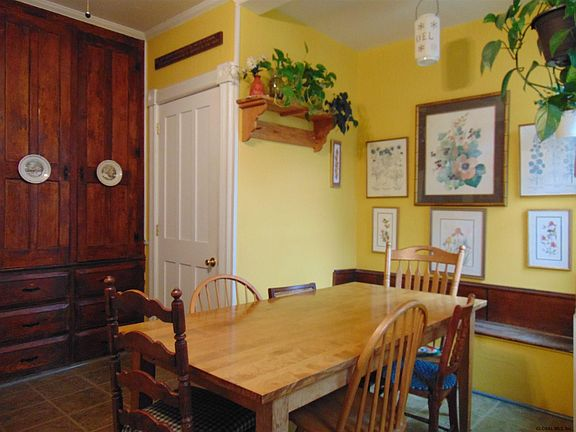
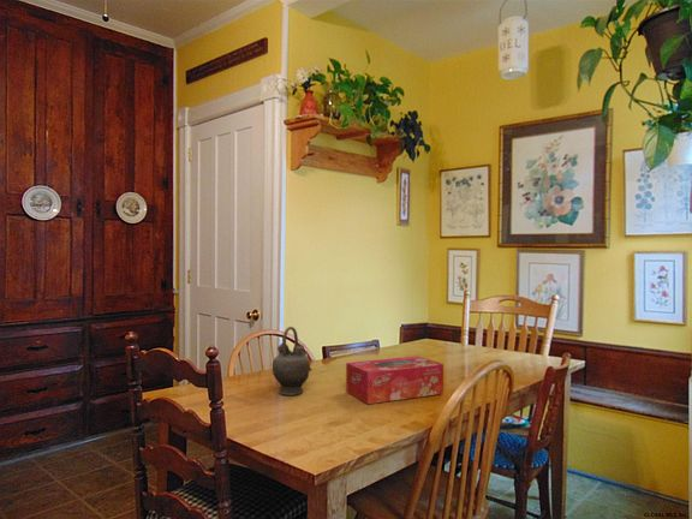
+ tissue box (394, 377)
+ teapot (293, 358)
